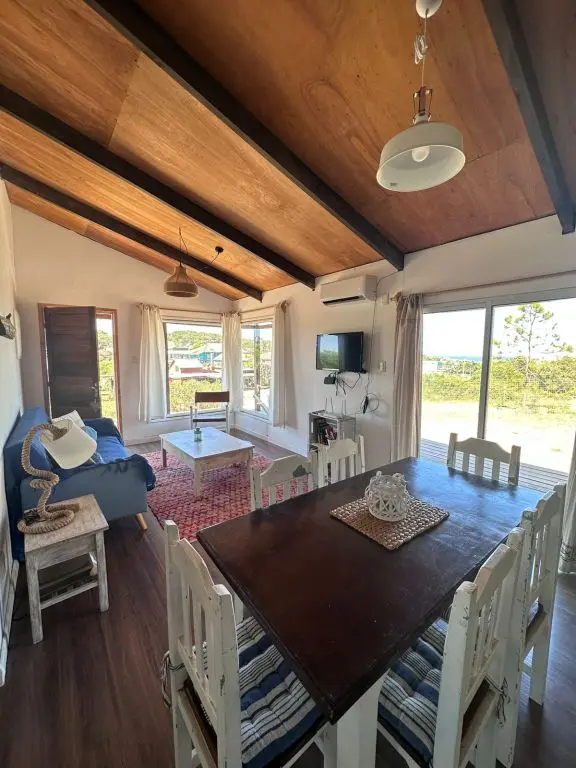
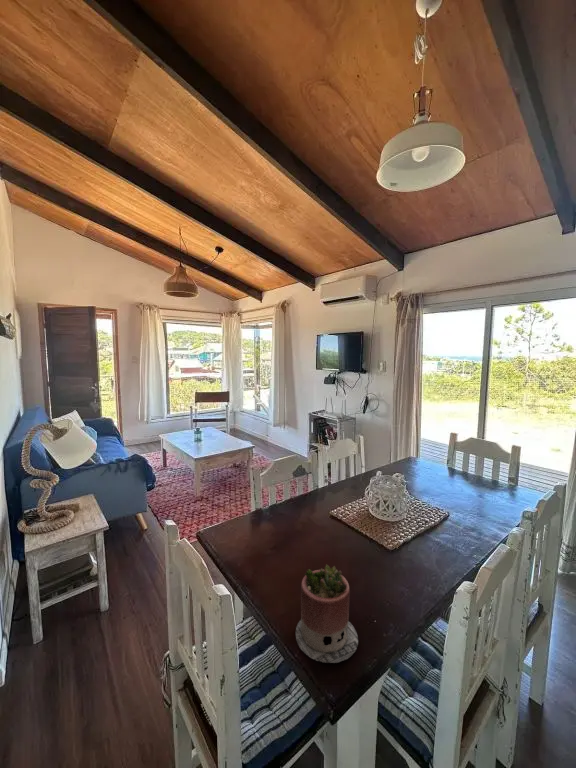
+ succulent planter (327, 603)
